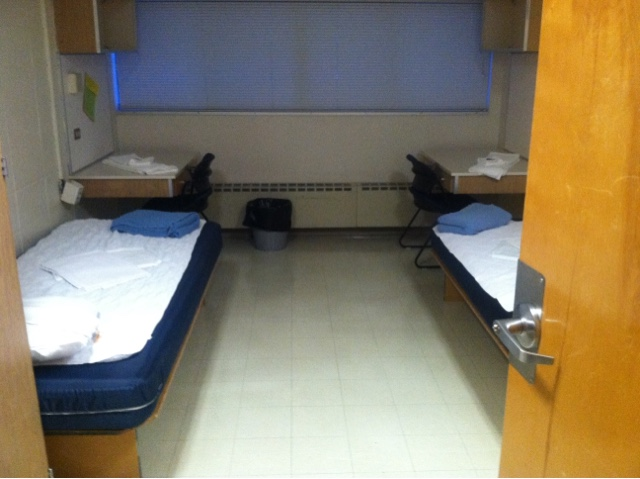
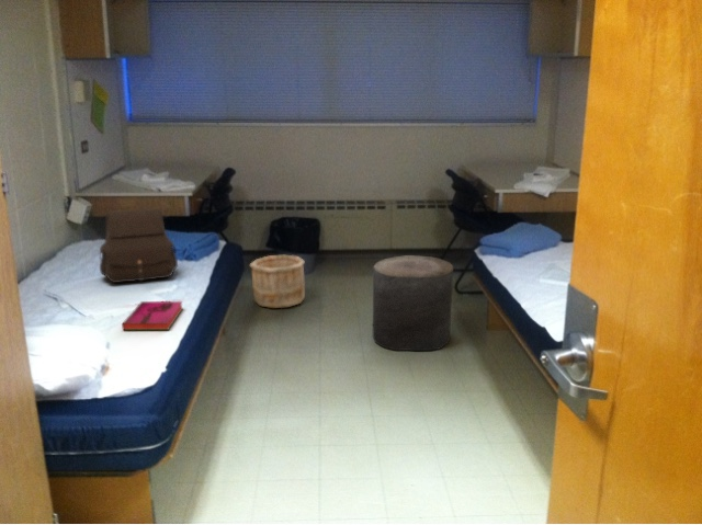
+ satchel (137, 242)
+ hardback book (154, 315)
+ wooden bucket (278, 281)
+ stool (412, 301)
